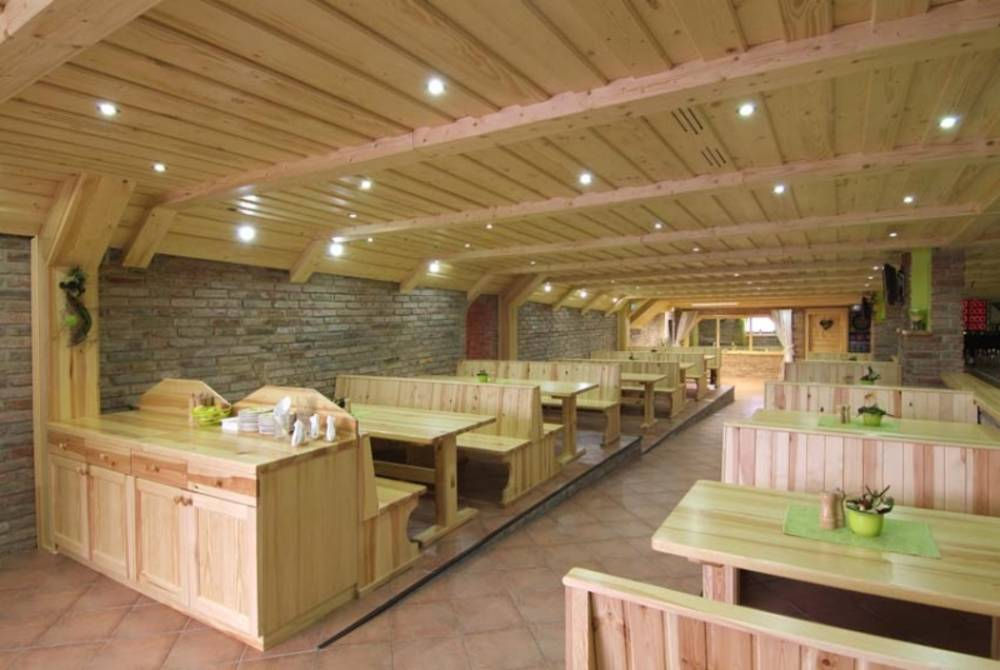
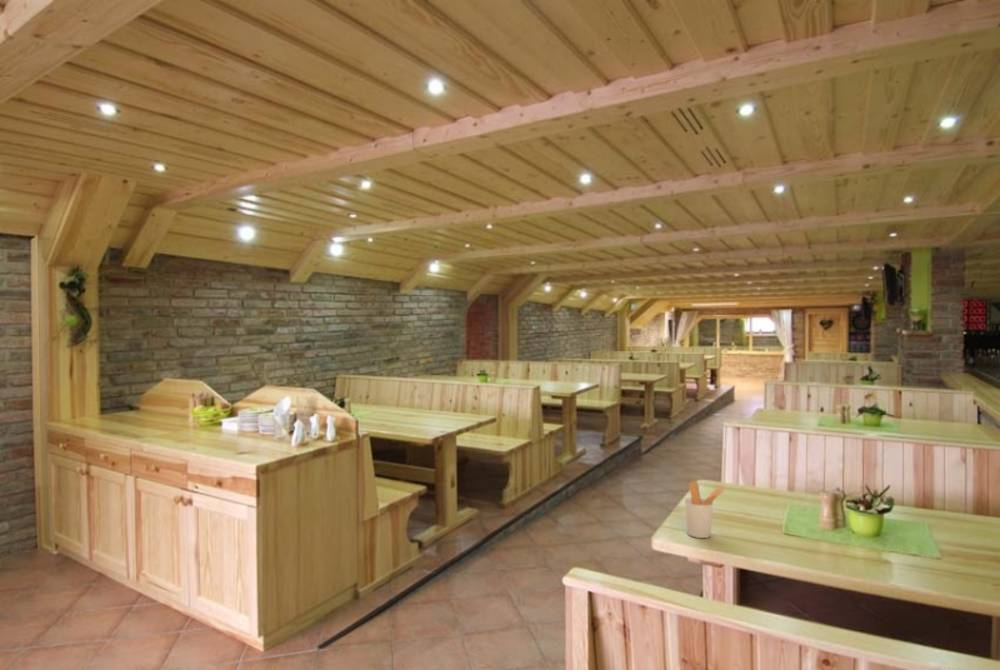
+ utensil holder (705, 509)
